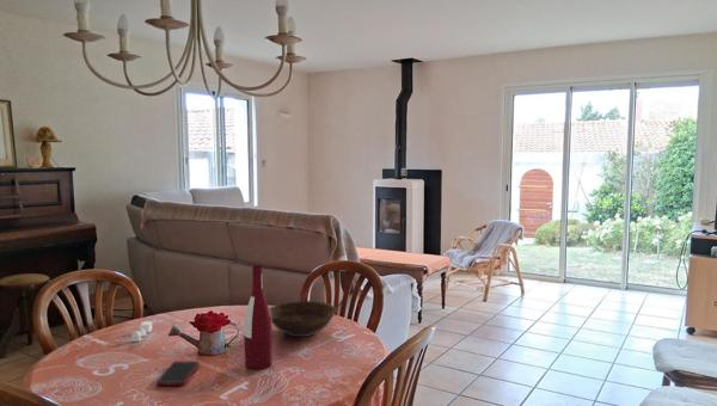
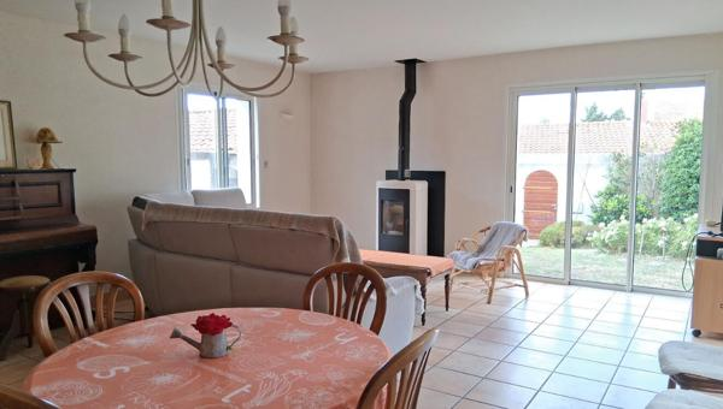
- salt and pepper shaker set (141, 330)
- bowl (301, 320)
- cell phone (178, 373)
- alcohol (257, 315)
